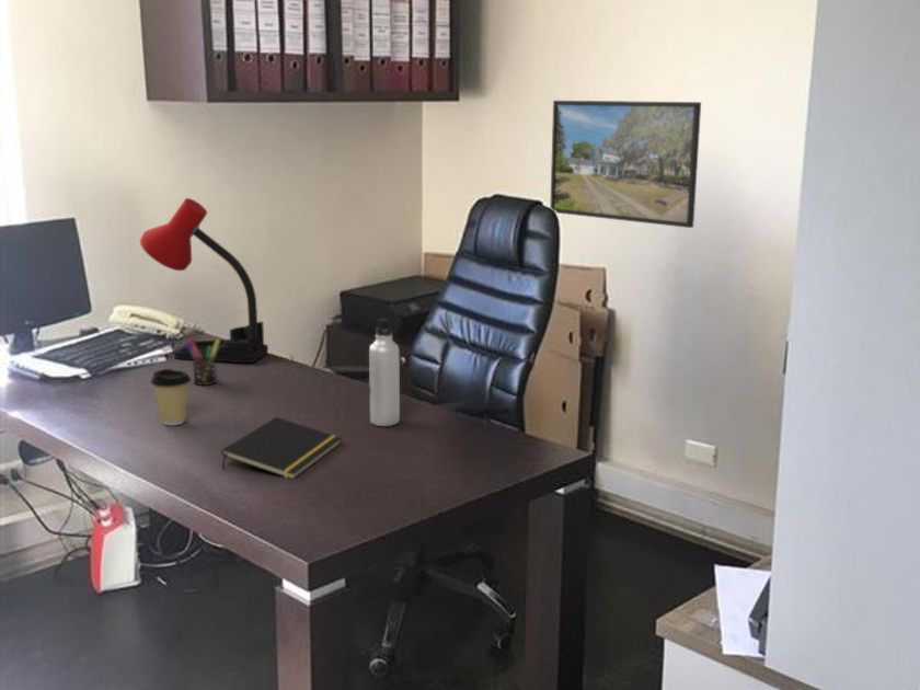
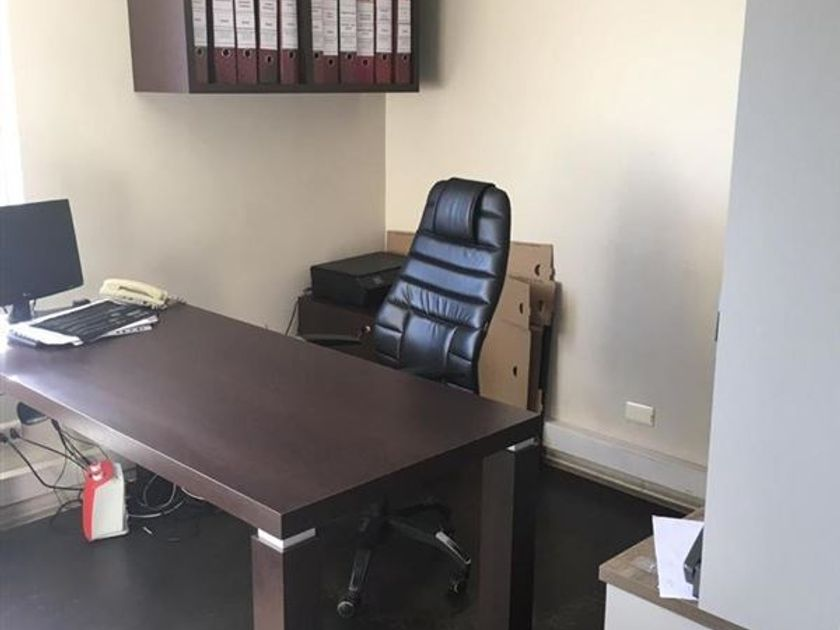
- notepad (284, 446)
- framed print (620, 161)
- coffee cup (172, 396)
- desk lamp (187, 266)
- pen holder (204, 359)
- water bottle (383, 371)
